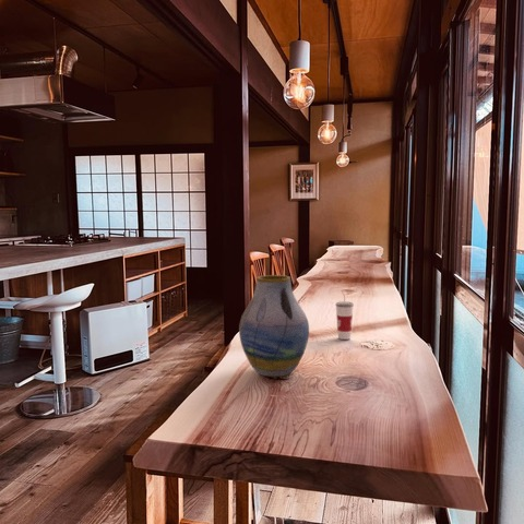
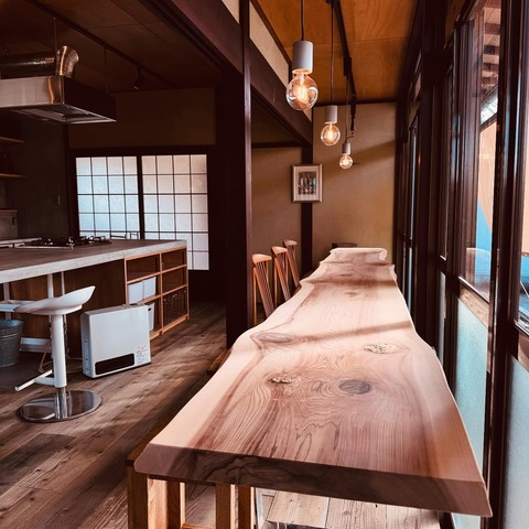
- vase (274, 325)
- cup (344, 314)
